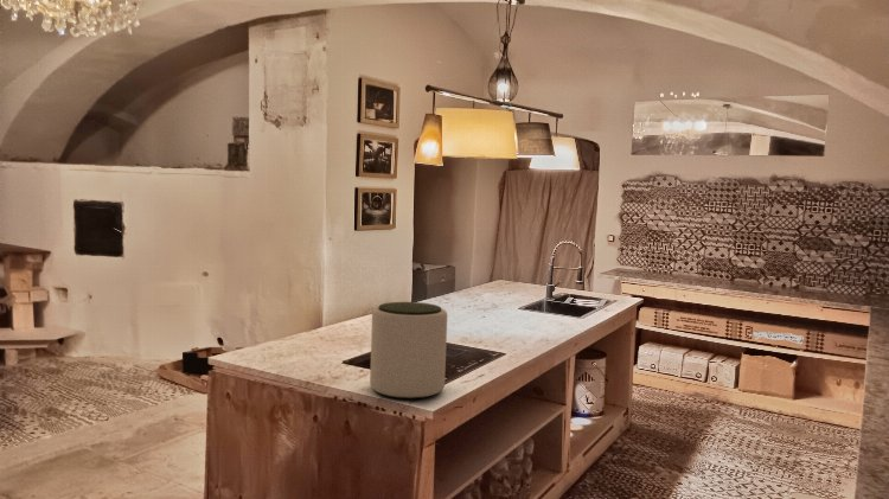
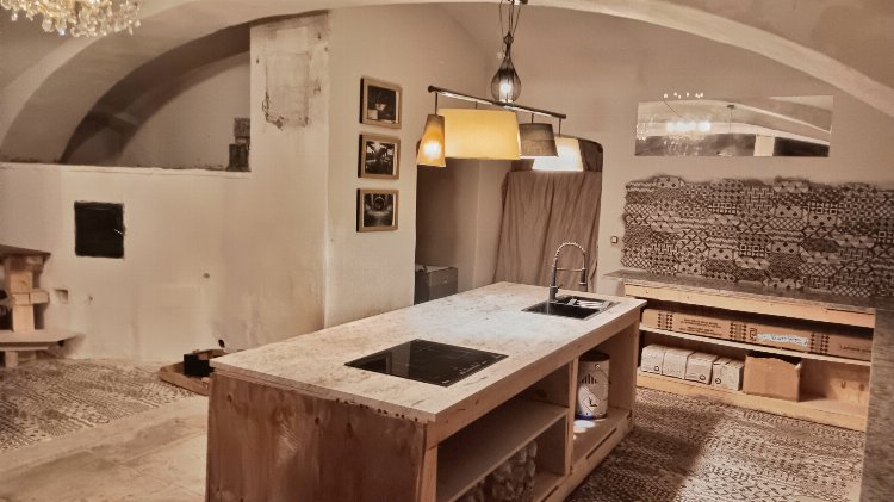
- plant pot (408, 347)
